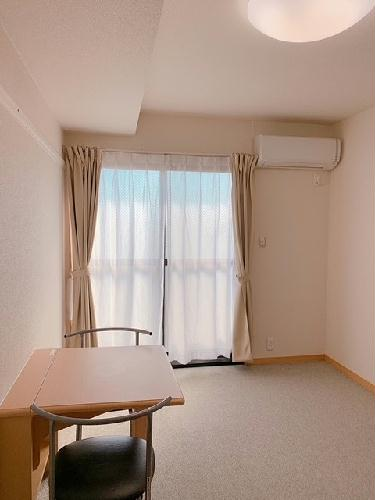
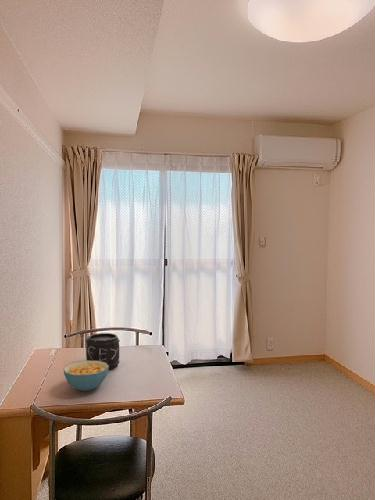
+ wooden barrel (102, 351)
+ cereal bowl (86, 378)
